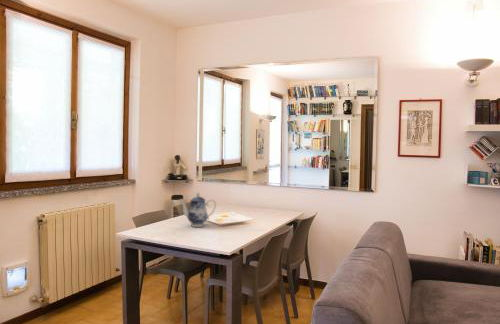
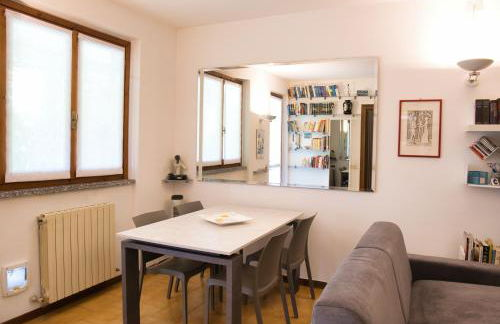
- teapot (197, 209)
